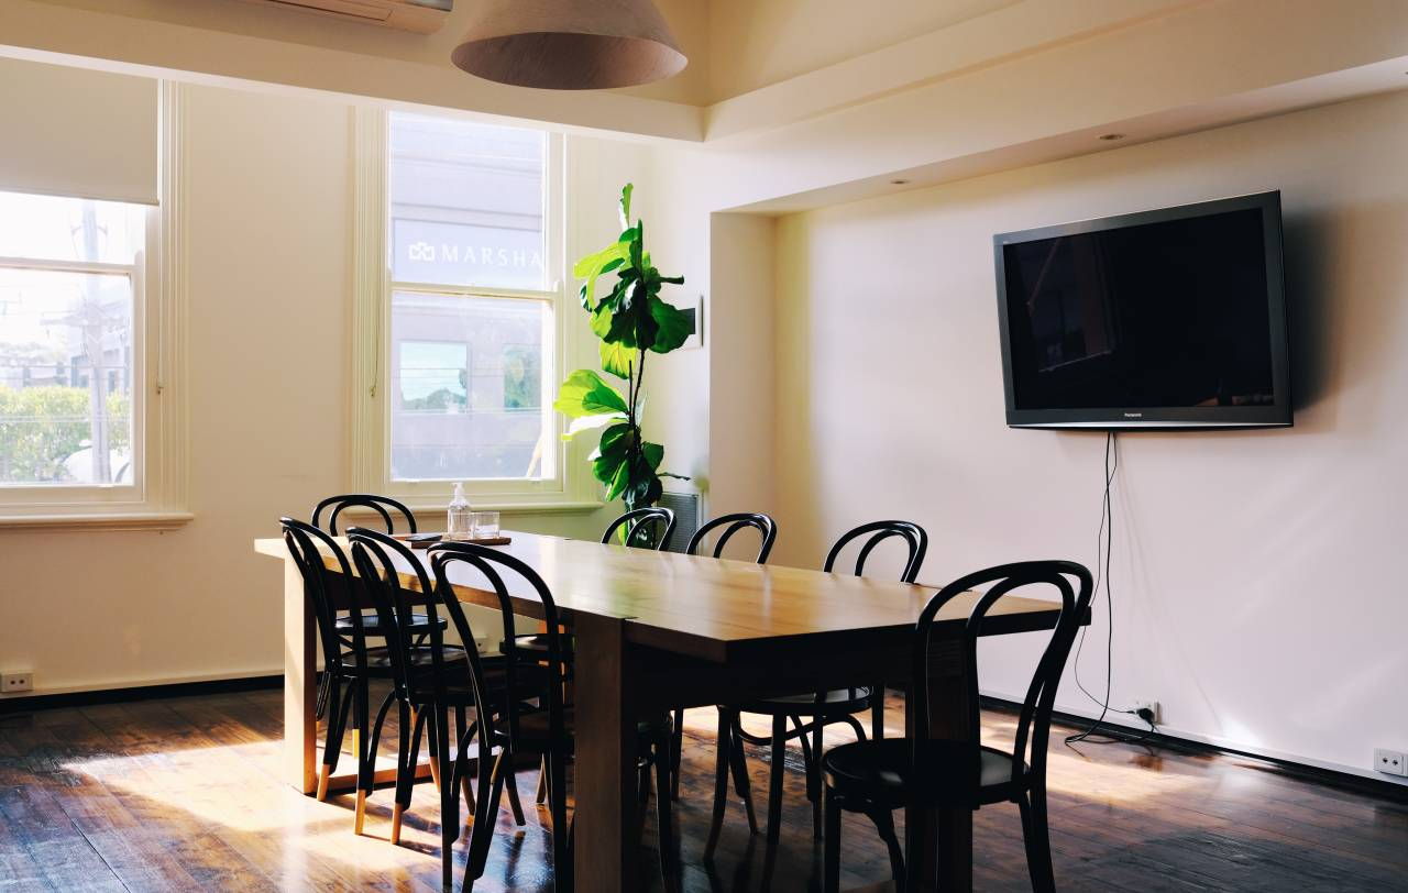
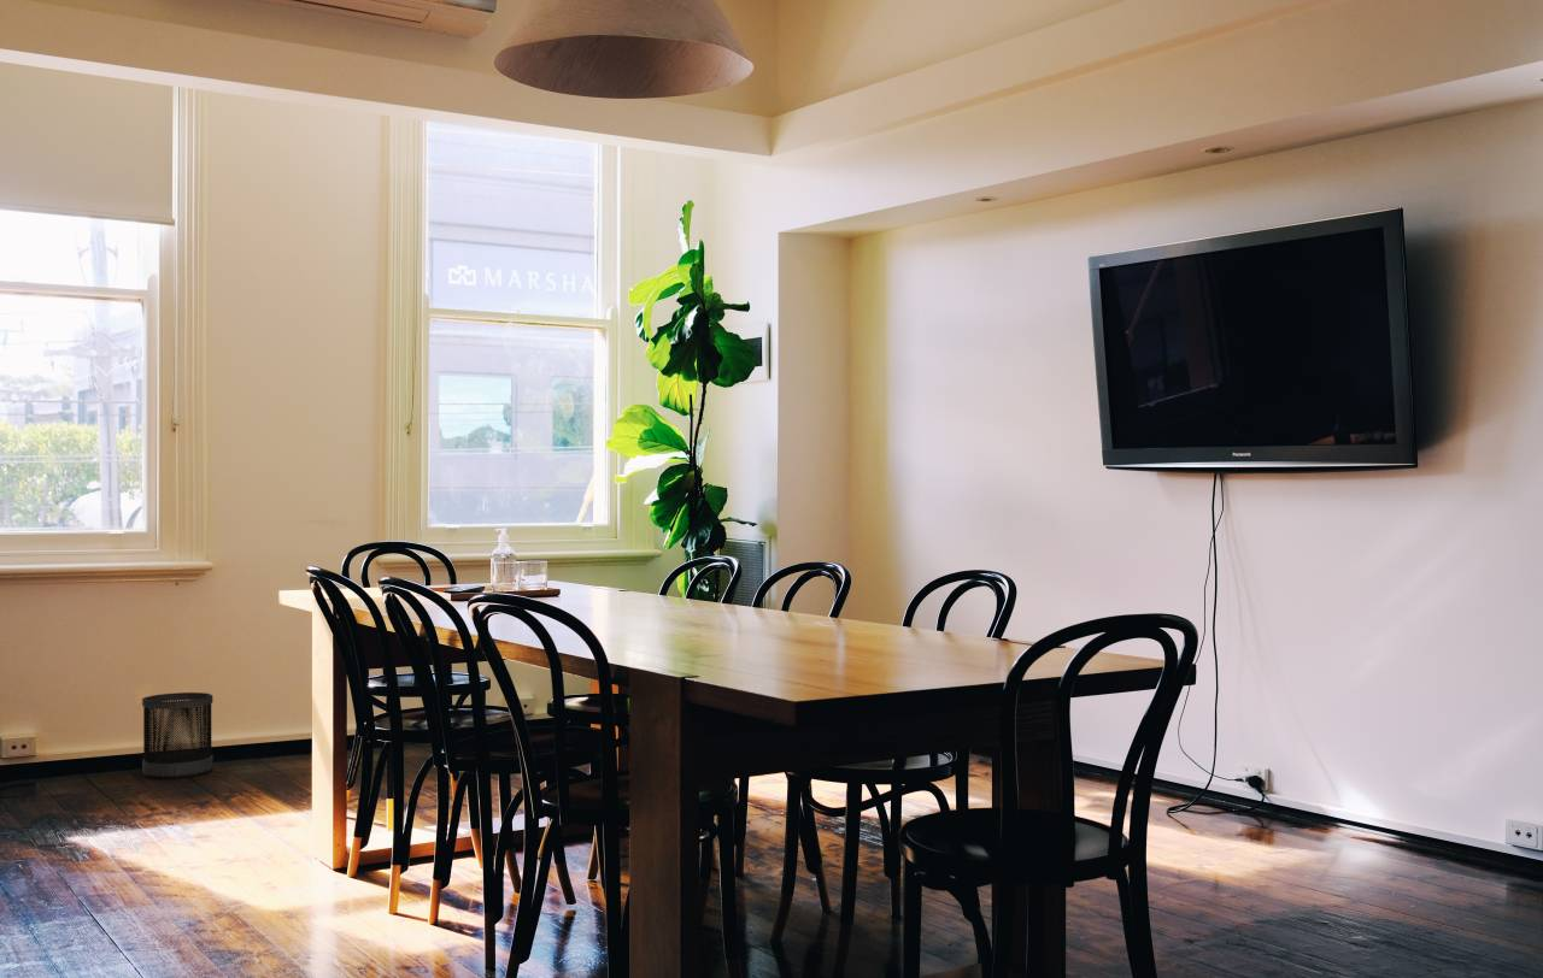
+ wastebasket (177, 734)
